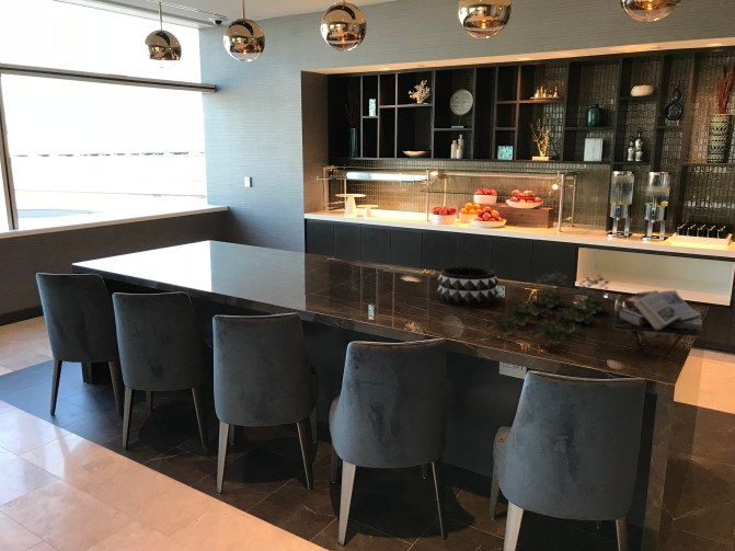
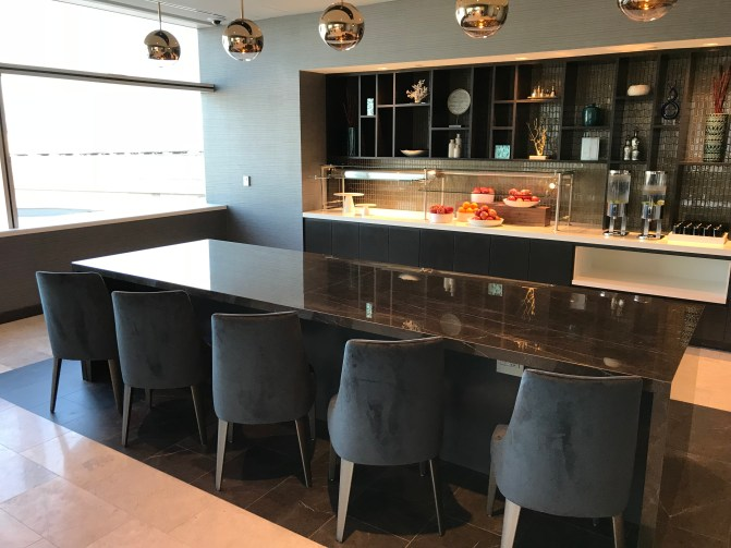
- decorative bowl (467, 285)
- plant (555, 300)
- magazine (664, 321)
